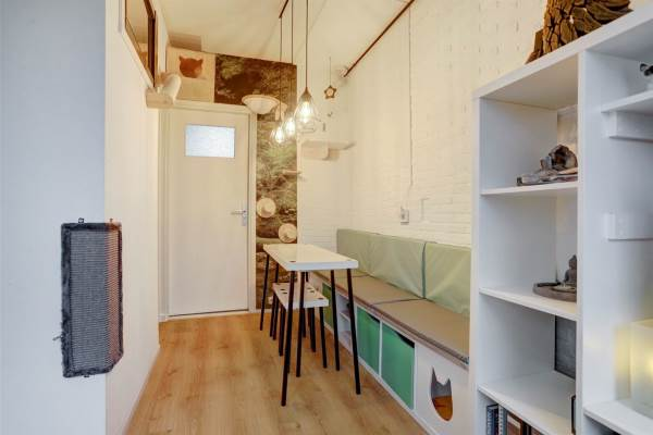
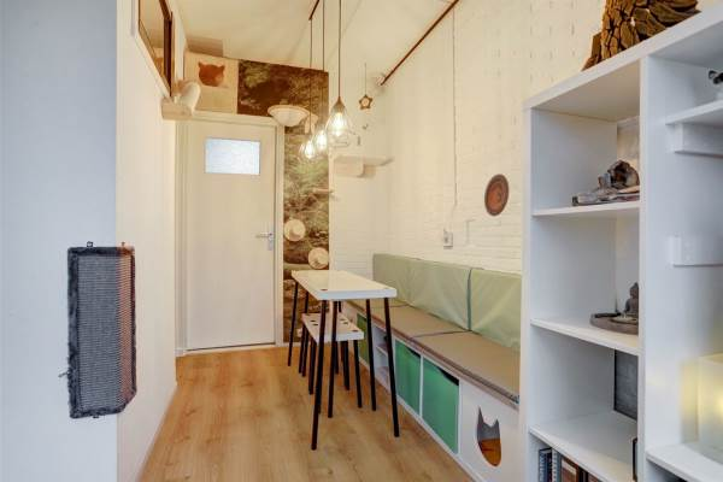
+ decorative plate (496, 195)
